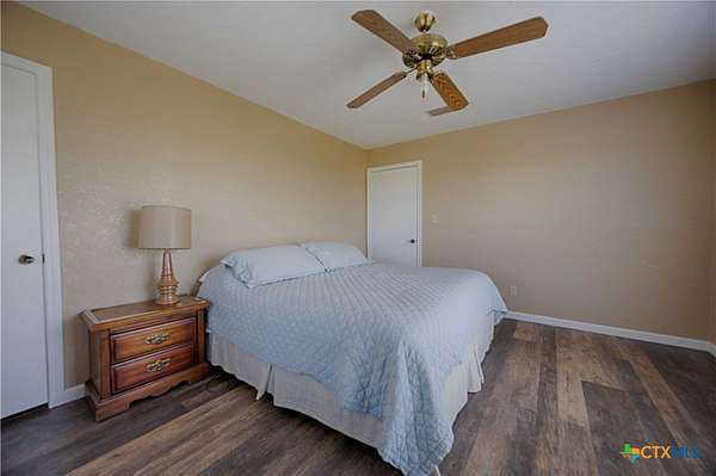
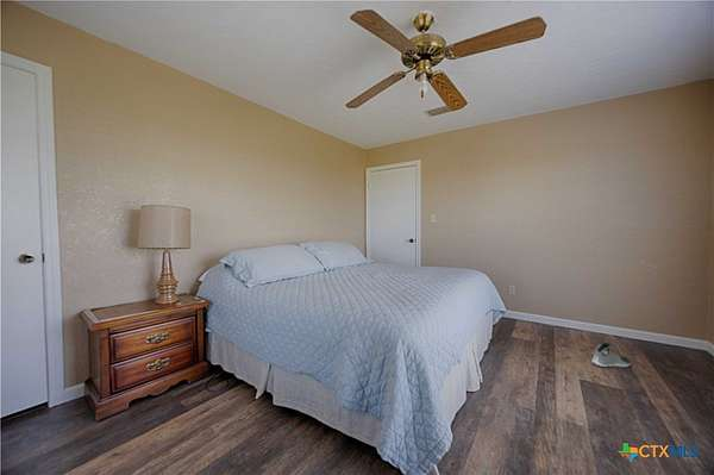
+ sneaker (612, 354)
